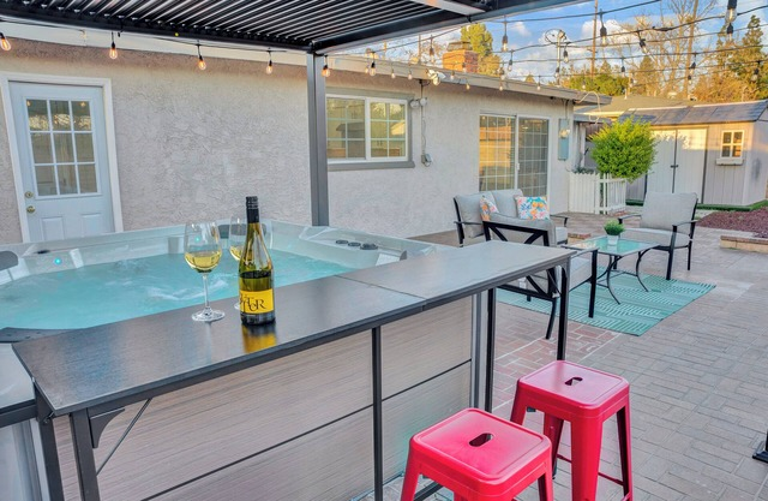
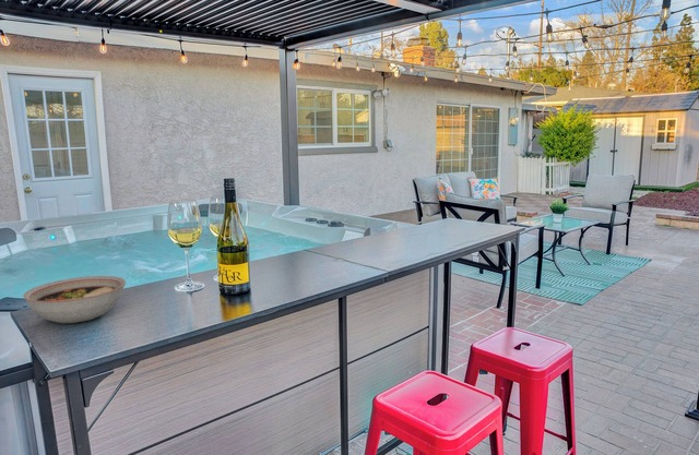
+ bowl (78, 301)
